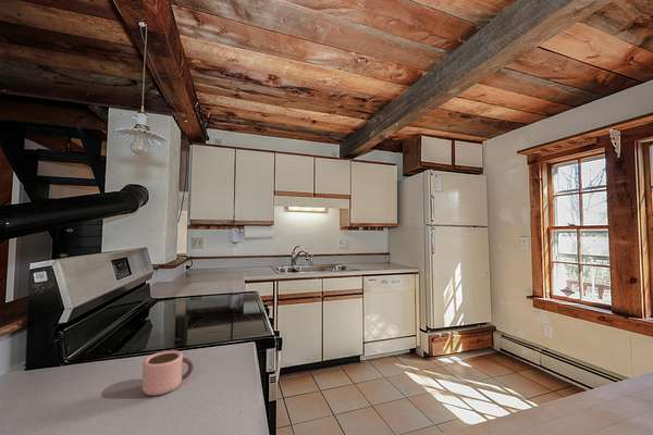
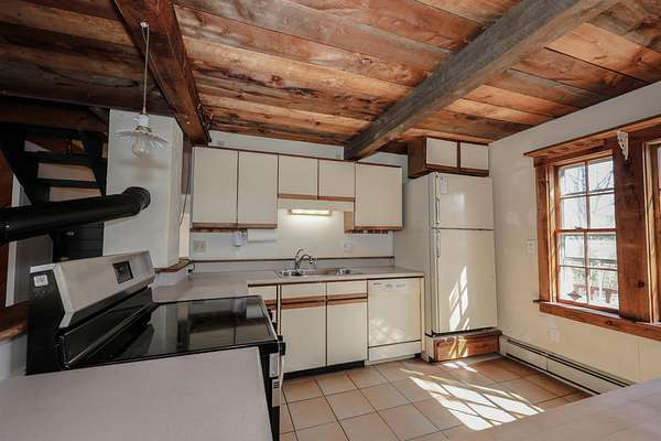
- mug (168, 371)
